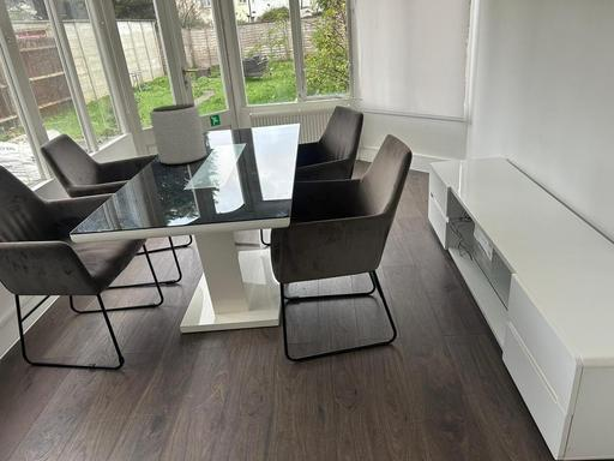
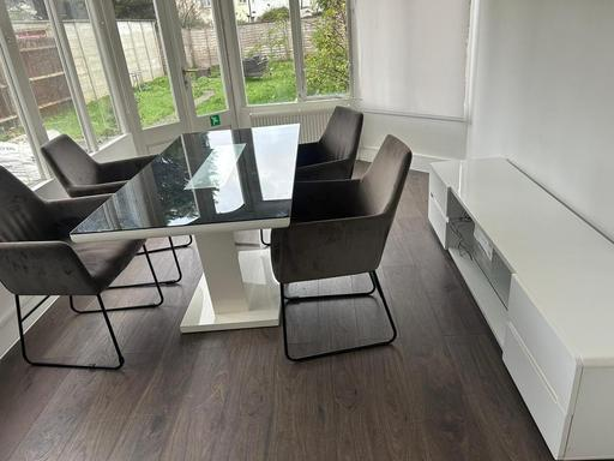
- plant pot (179, 133)
